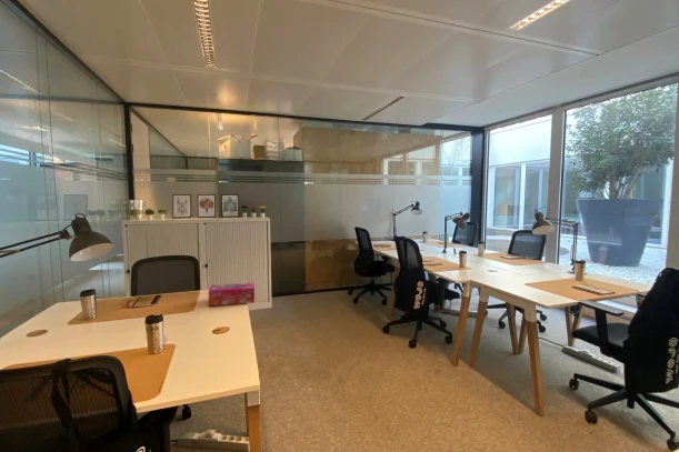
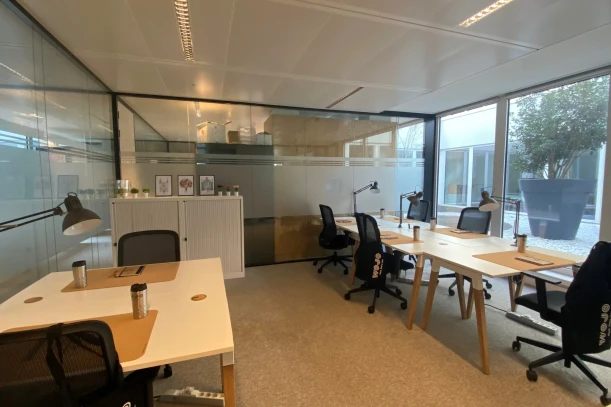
- tissue box (232, 293)
